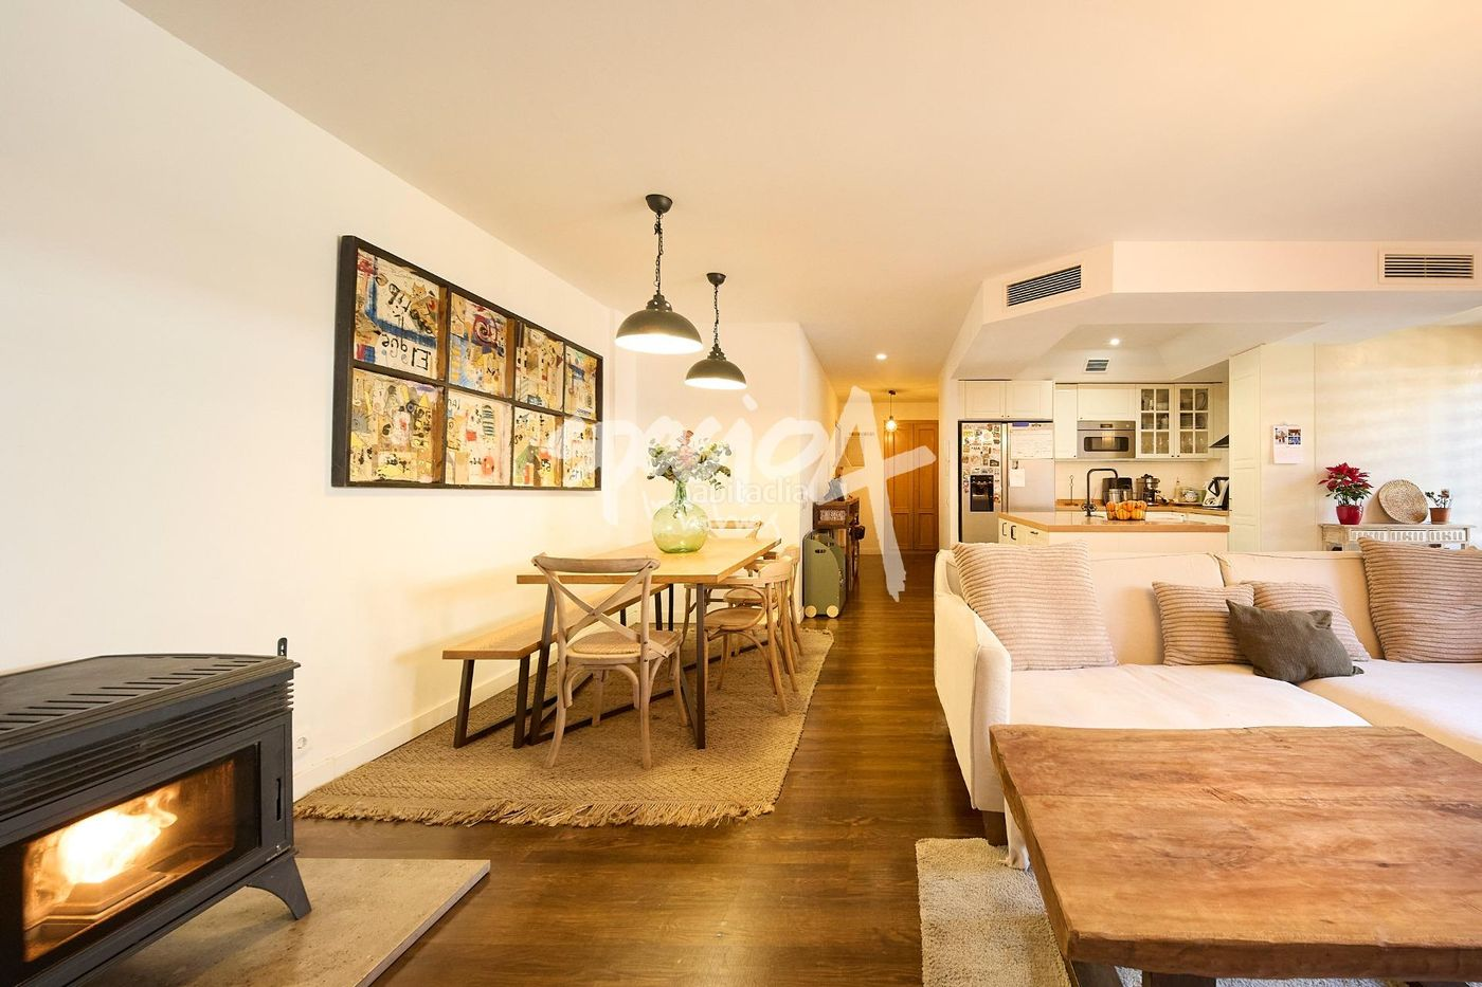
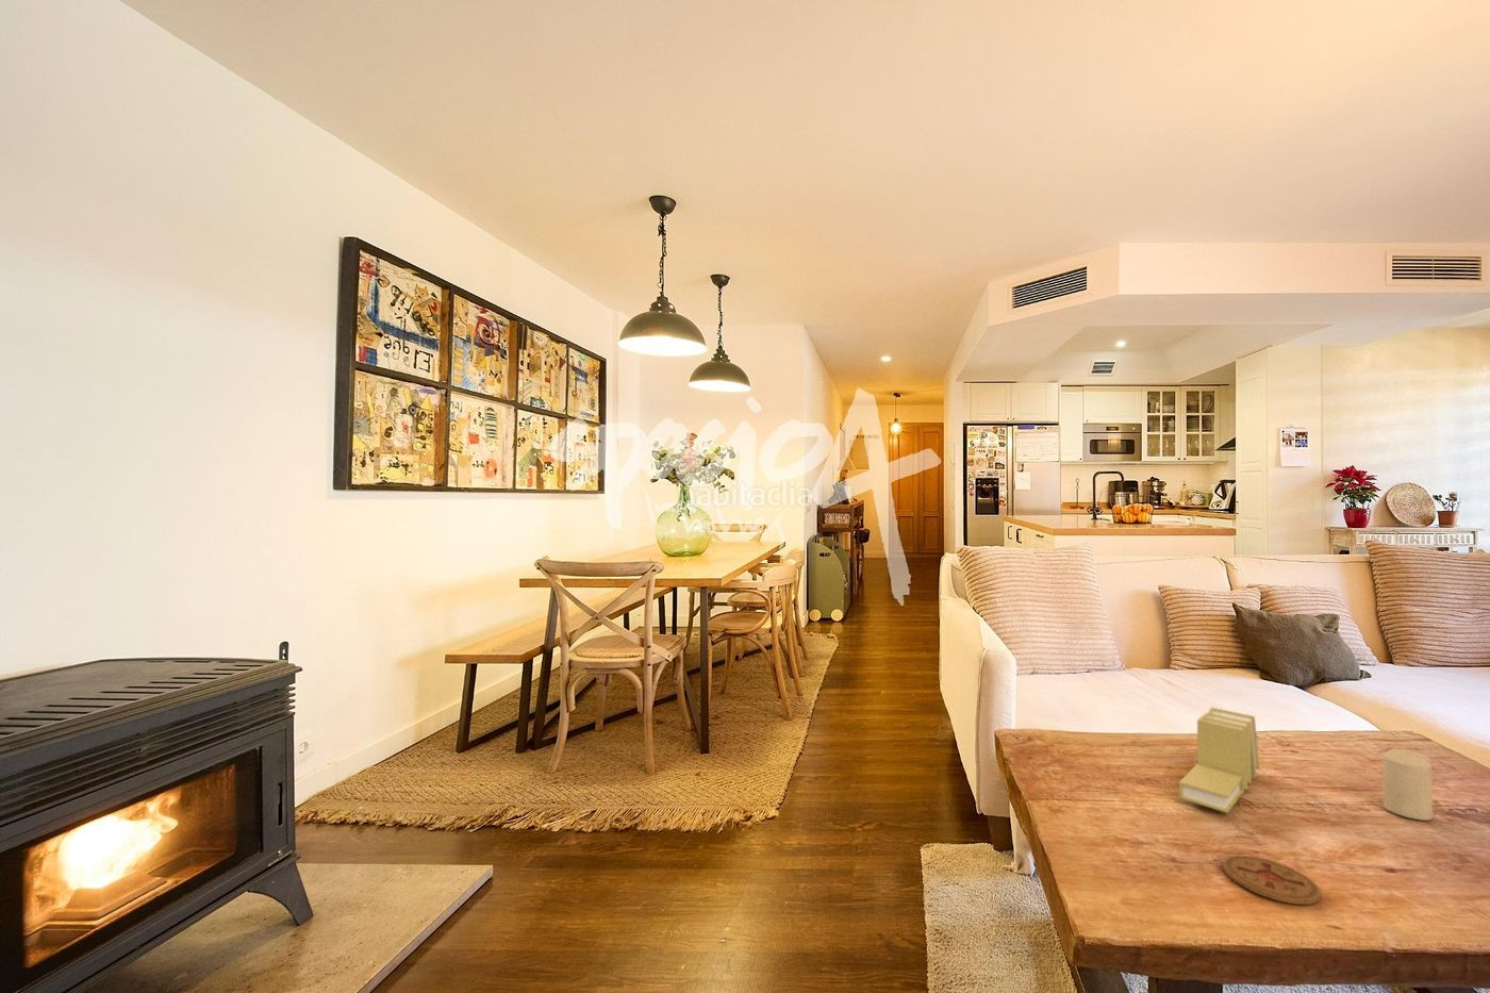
+ coaster (1270, 878)
+ books (1221, 755)
+ candle (1407, 781)
